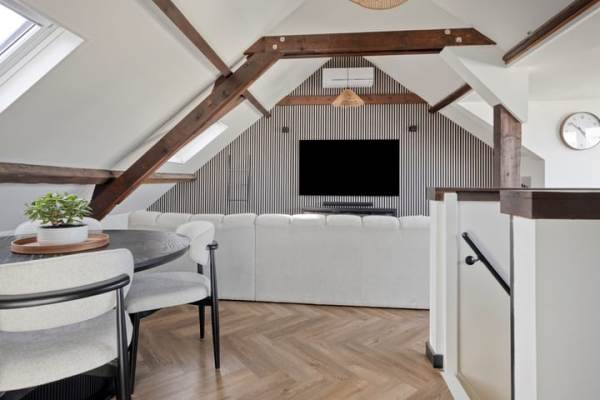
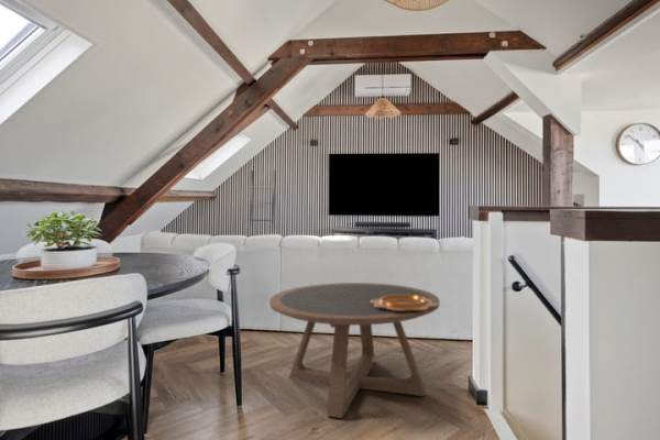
+ coffee table (348, 341)
+ decorative bowl (403, 301)
